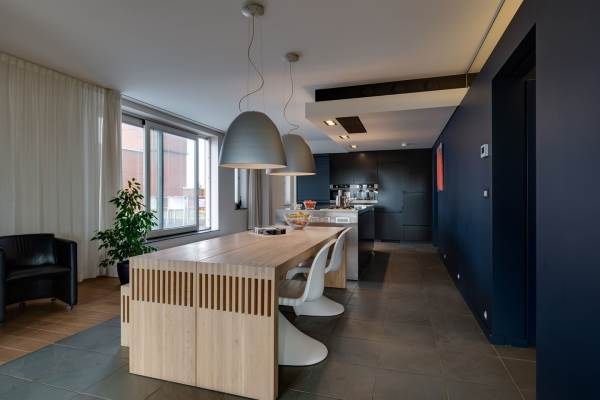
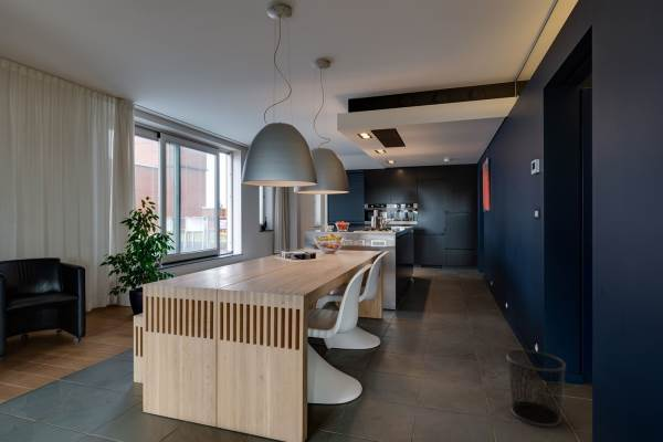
+ waste bin (535, 387)
